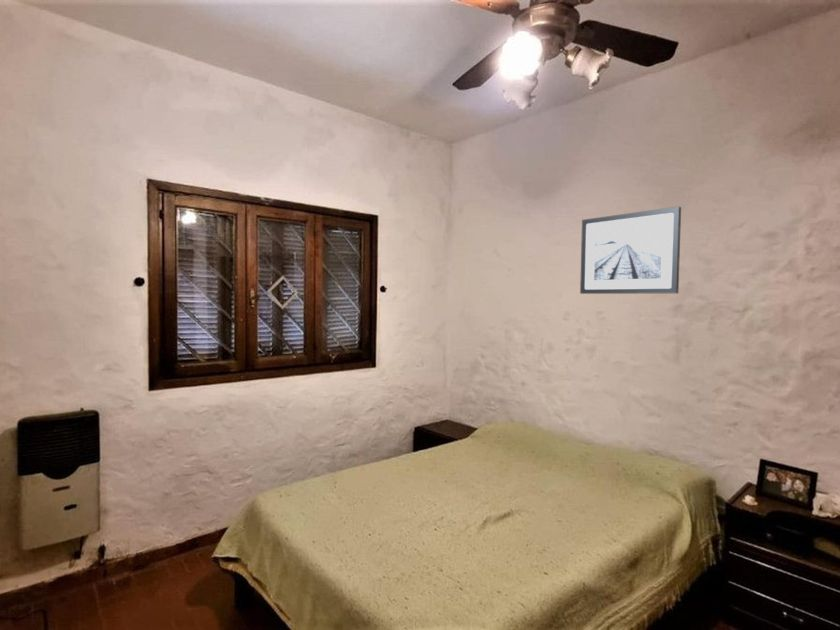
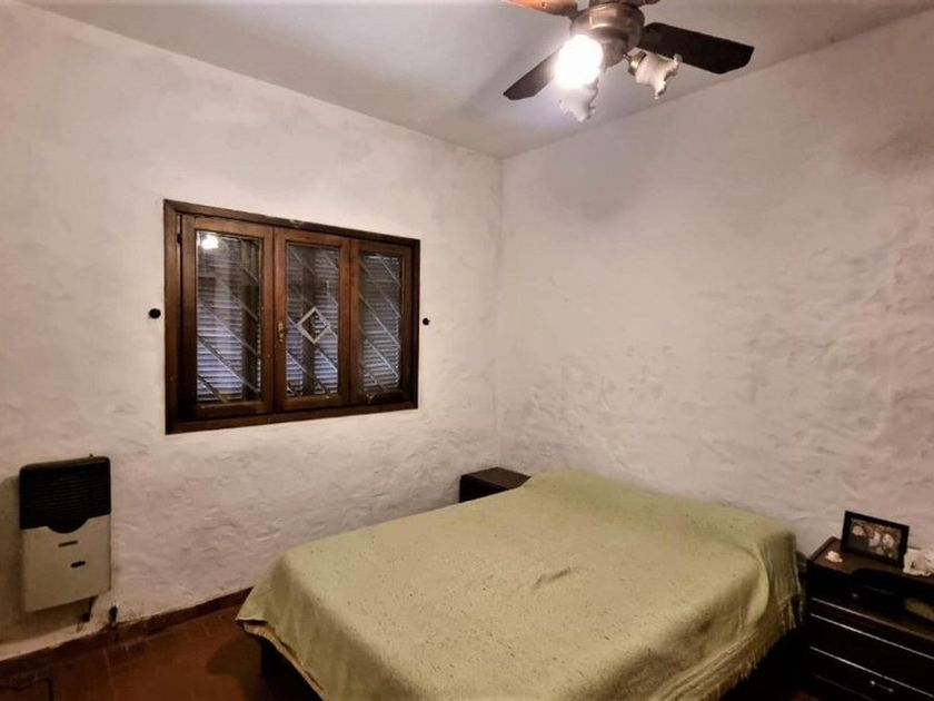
- wall art (626, 253)
